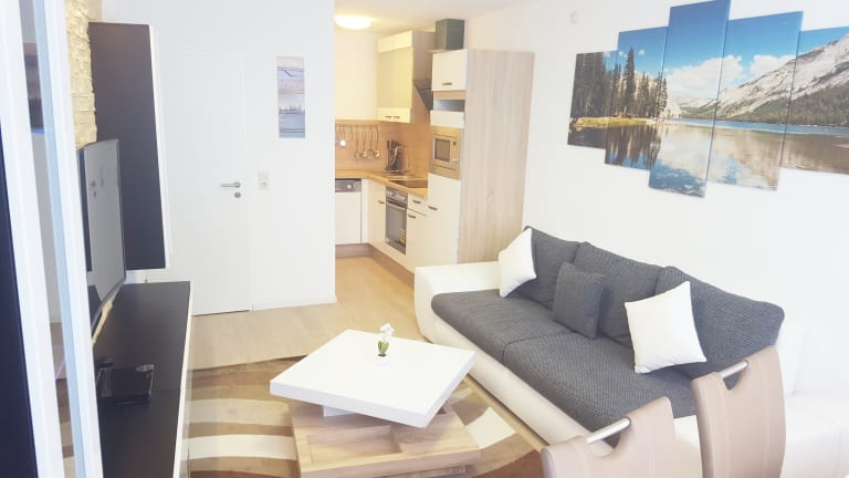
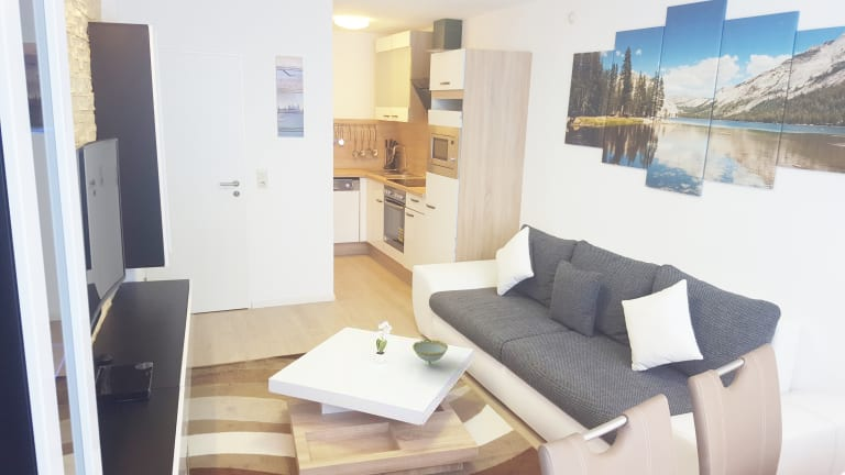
+ decorative bowl (429, 354)
